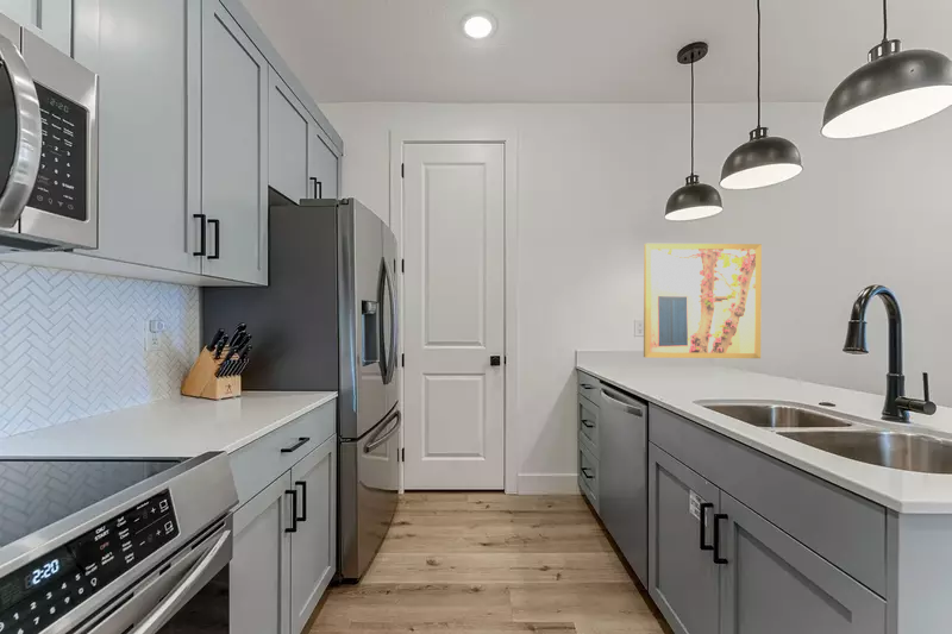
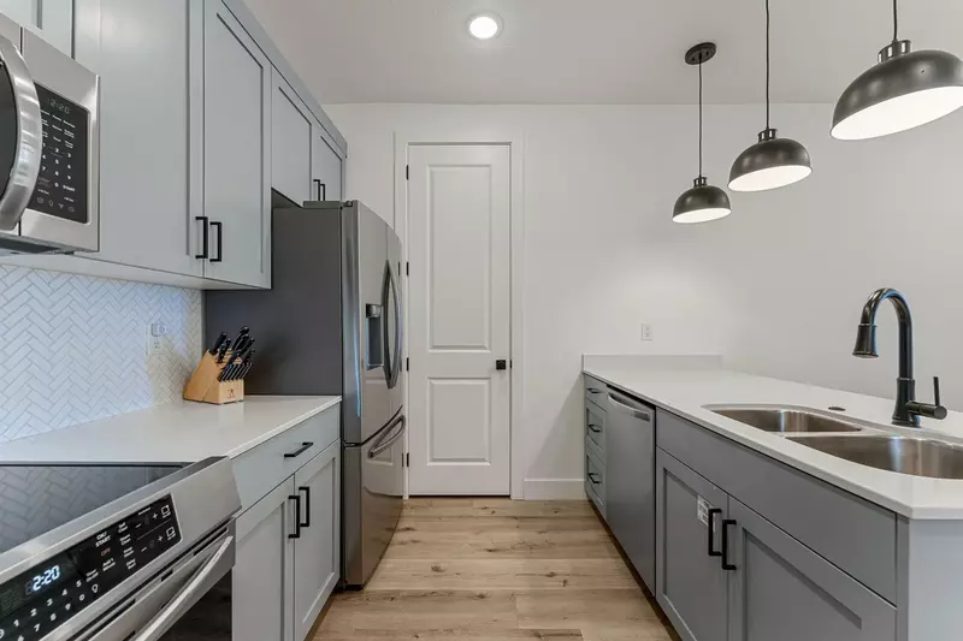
- wall art (701, 301)
